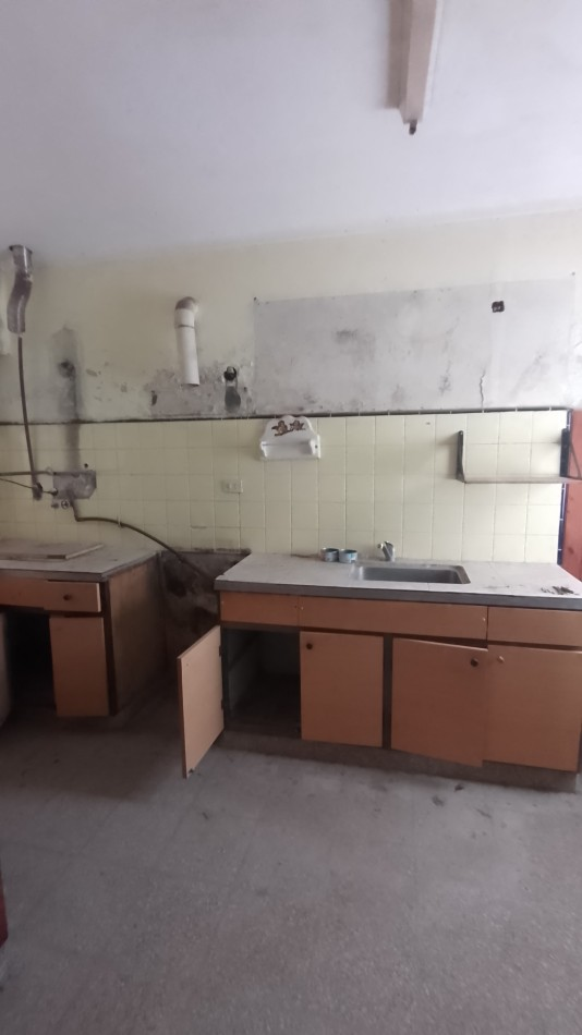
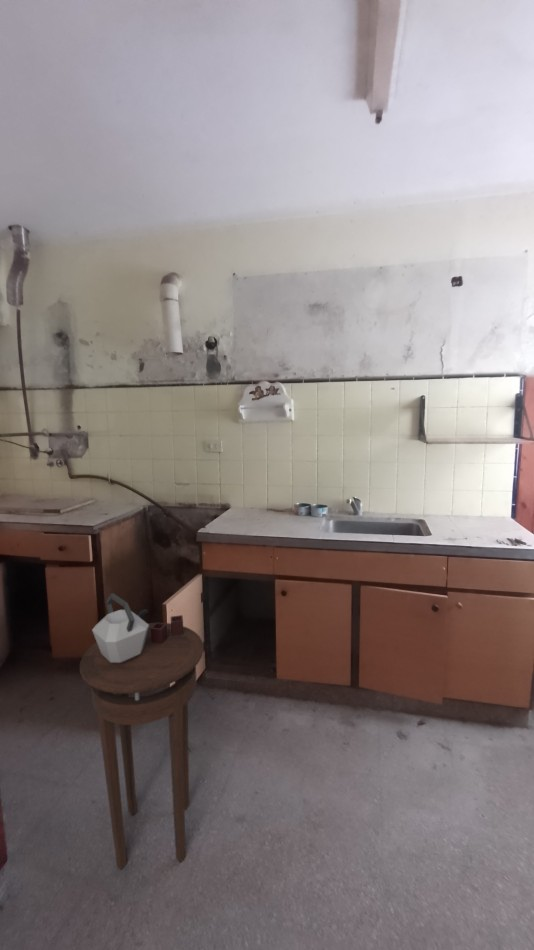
+ kettle (141, 619)
+ stool (132, 751)
